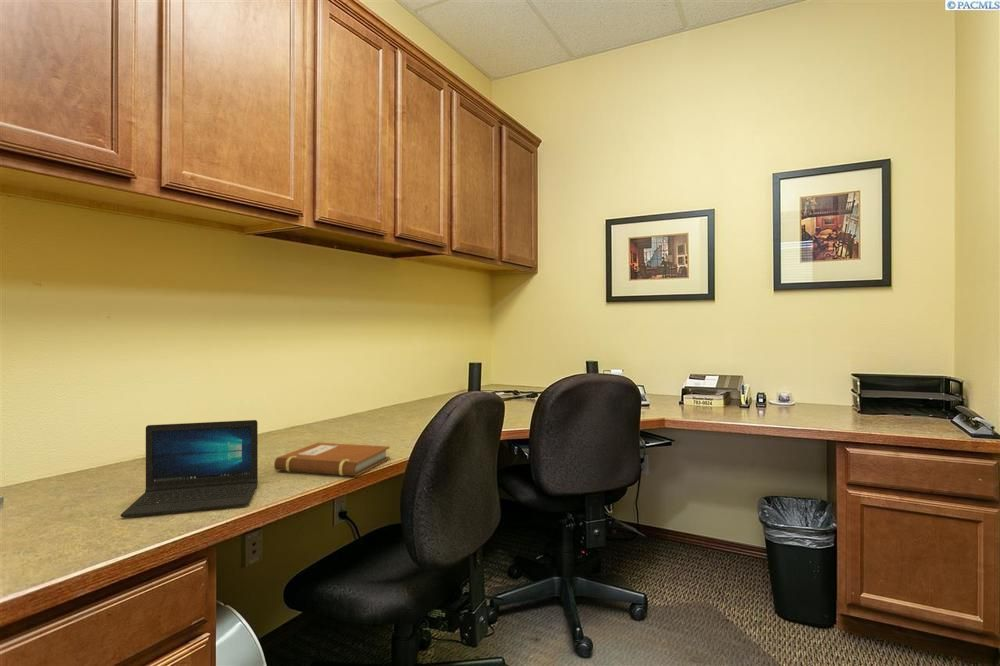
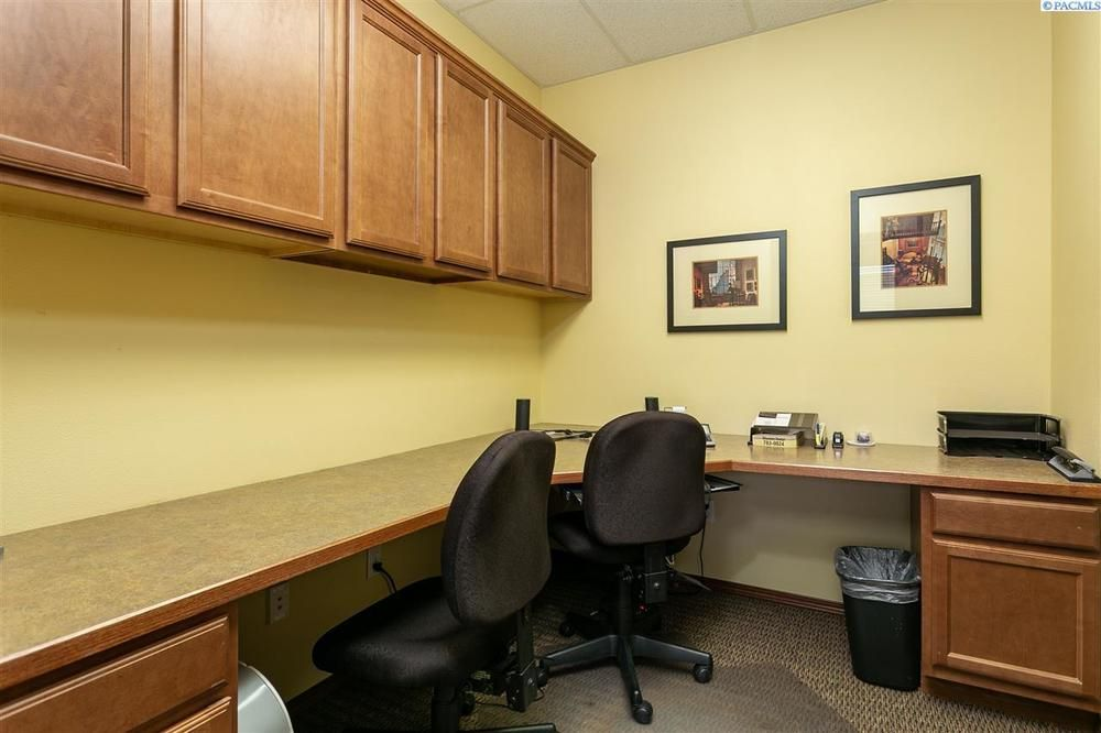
- laptop (195, 464)
- notebook (332, 458)
